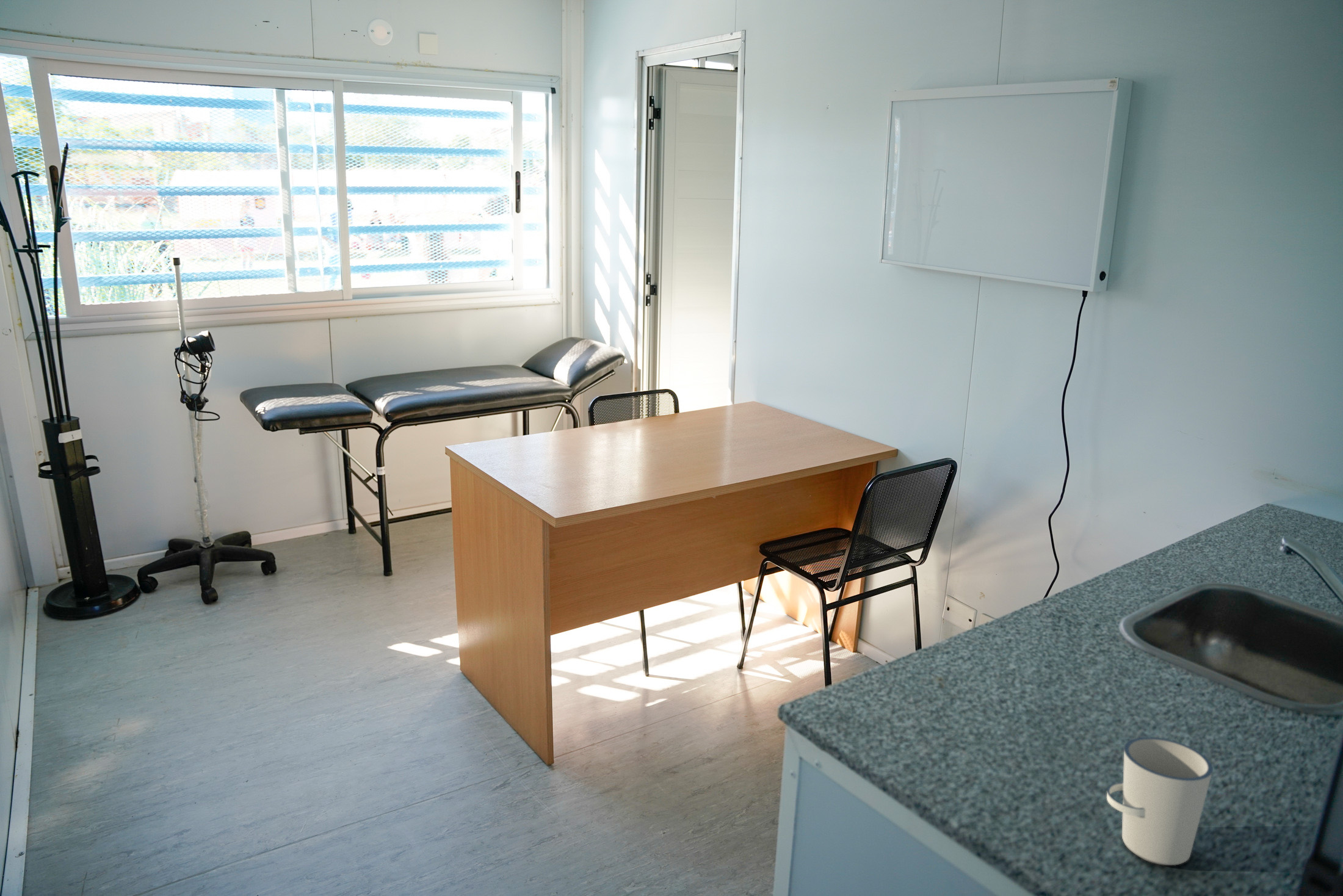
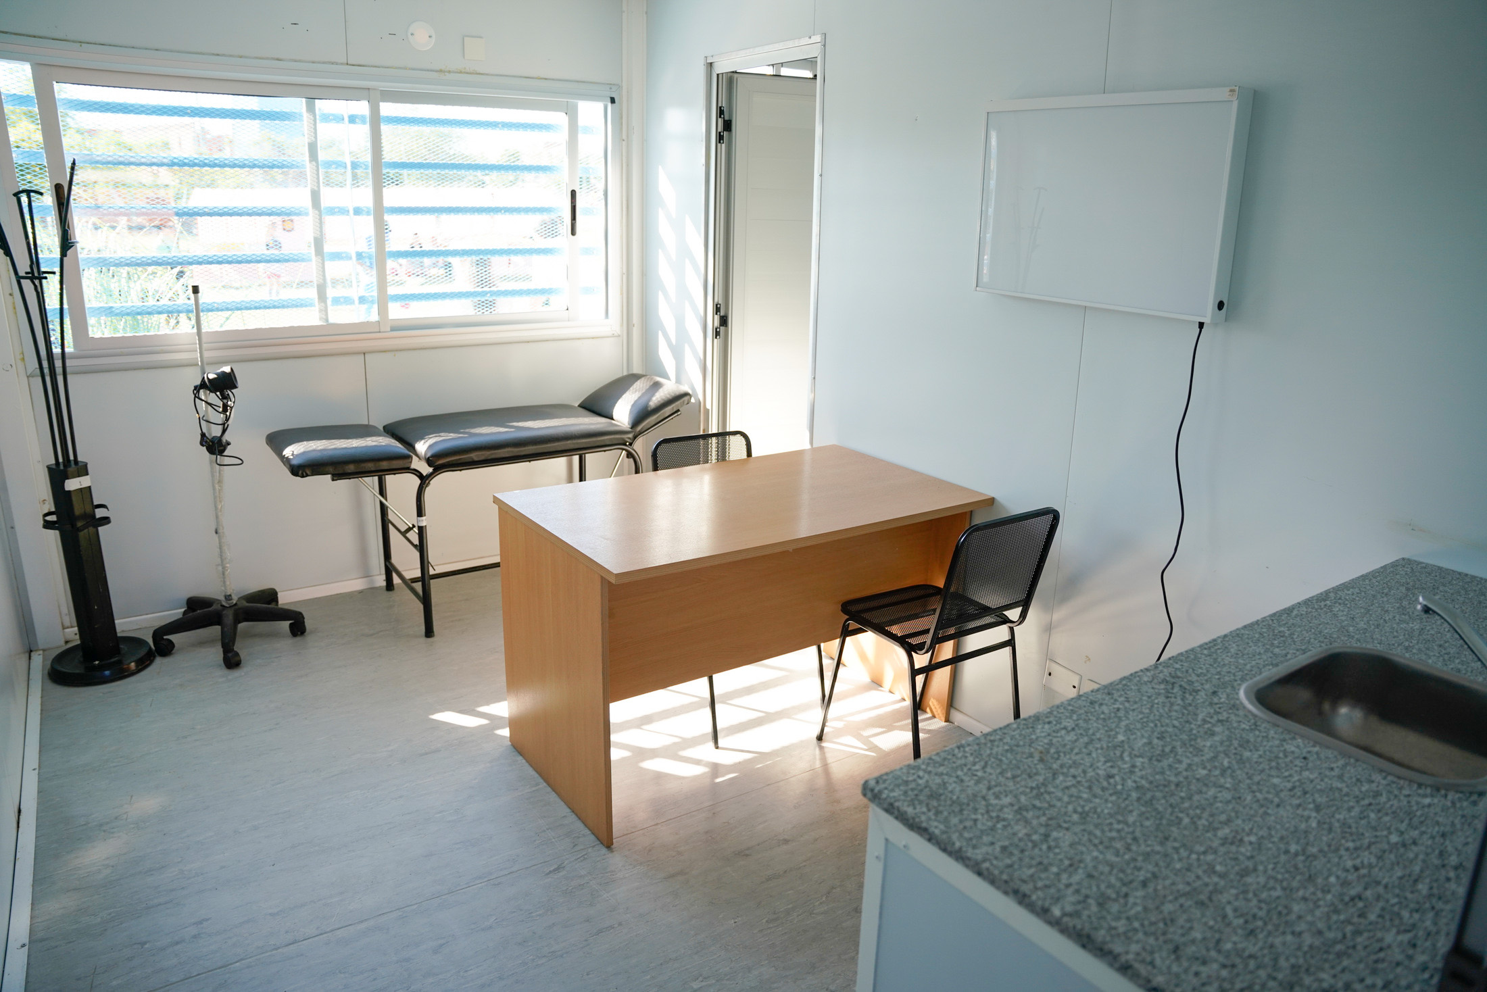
- cup (1154, 802)
